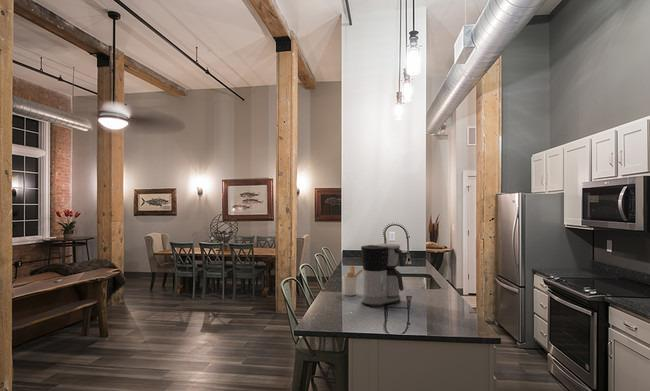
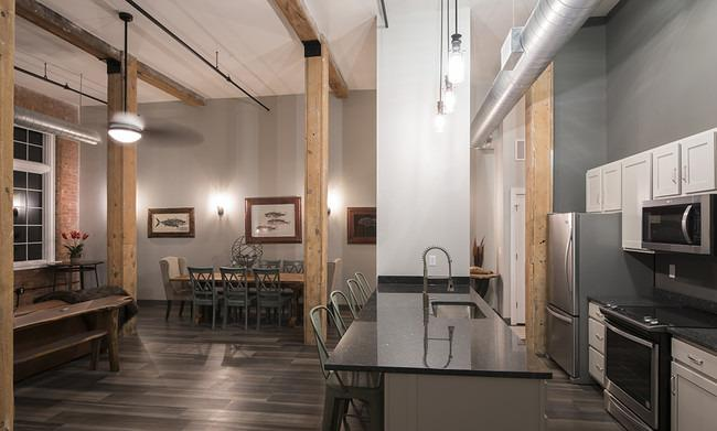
- utensil holder (353, 280)
- coffee maker (383, 273)
